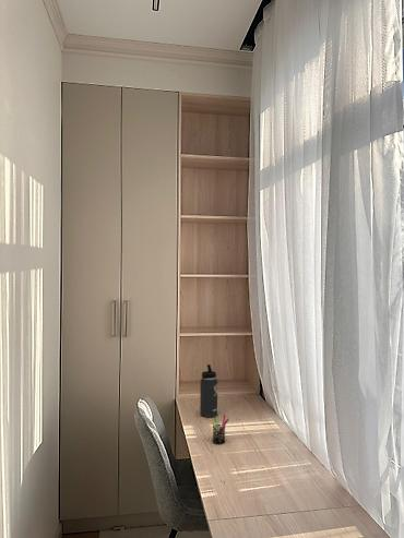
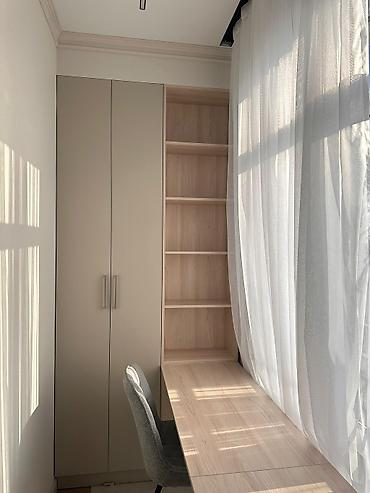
- pen holder (218, 428)
- thermos bottle (207, 390)
